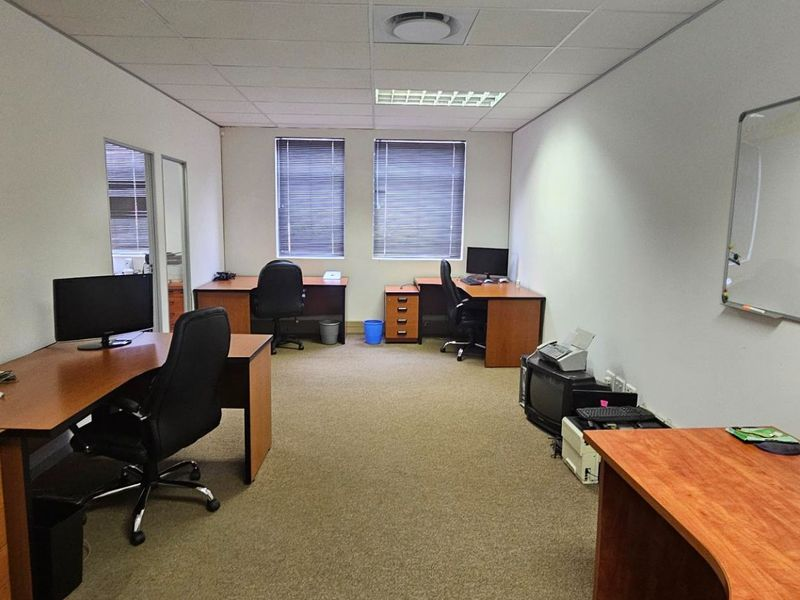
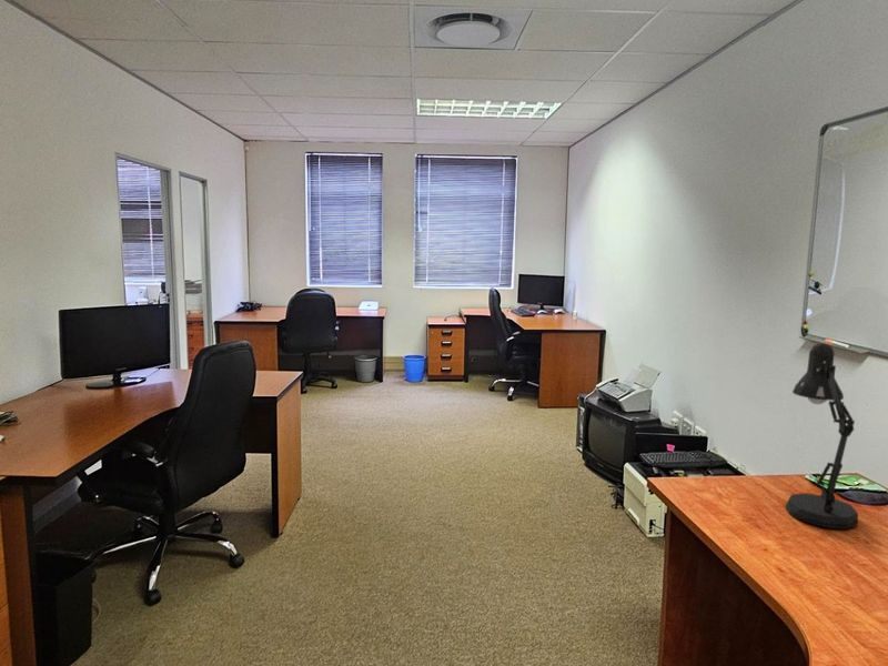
+ desk lamp (834, 422)
